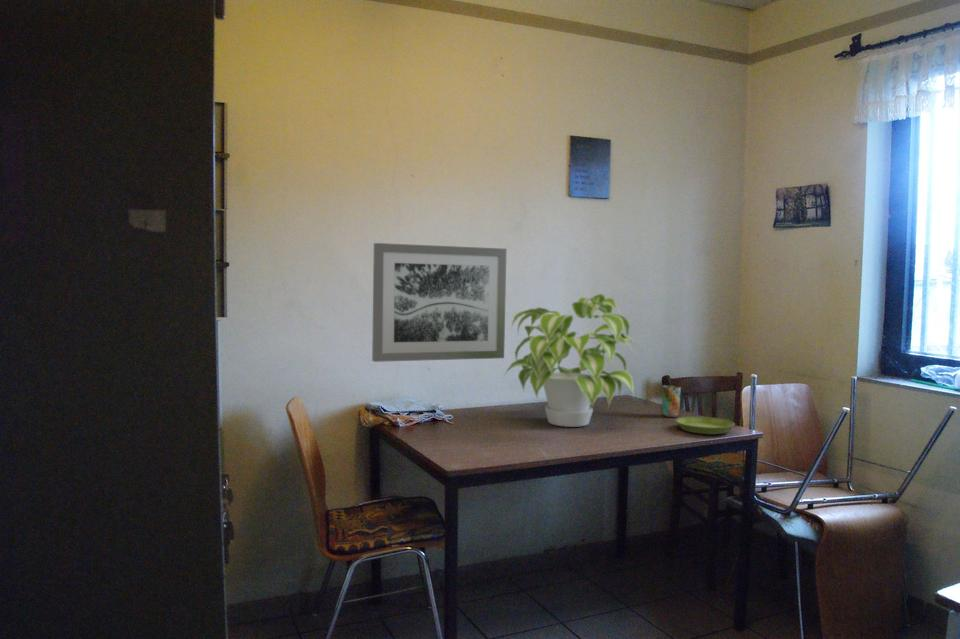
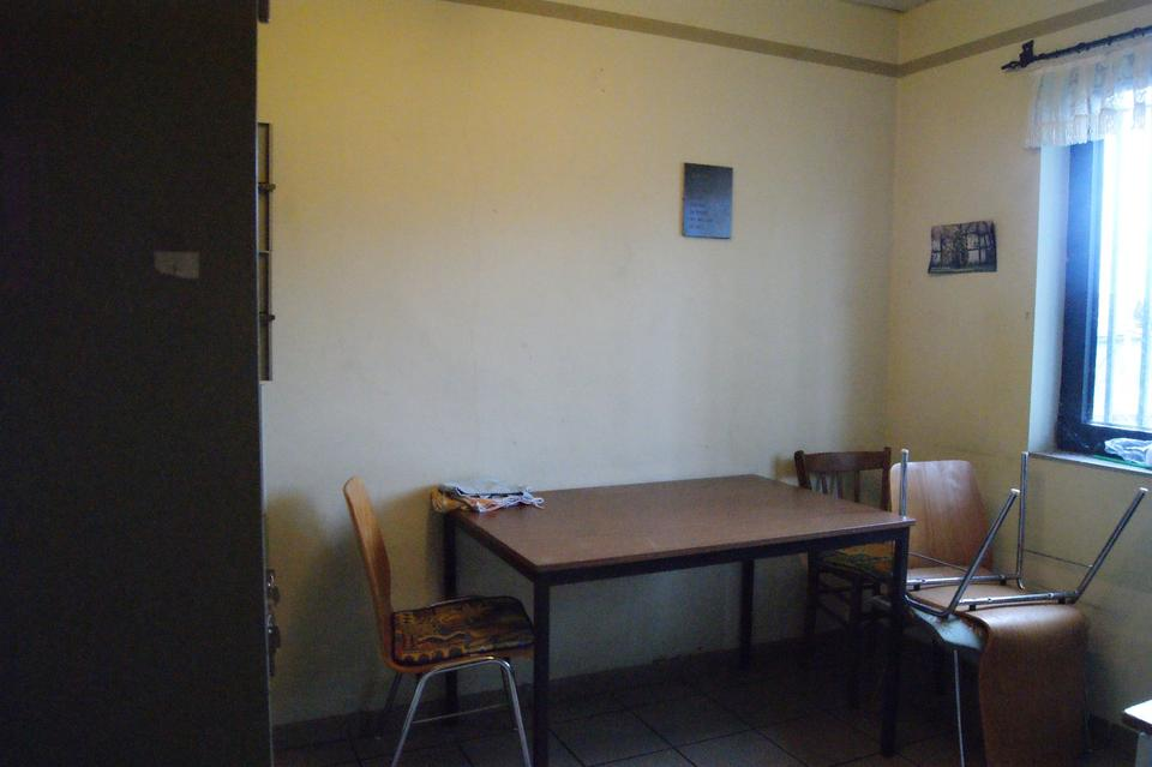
- plant (568, 354)
- cup (671, 401)
- saucer (704, 425)
- wall art (441, 303)
